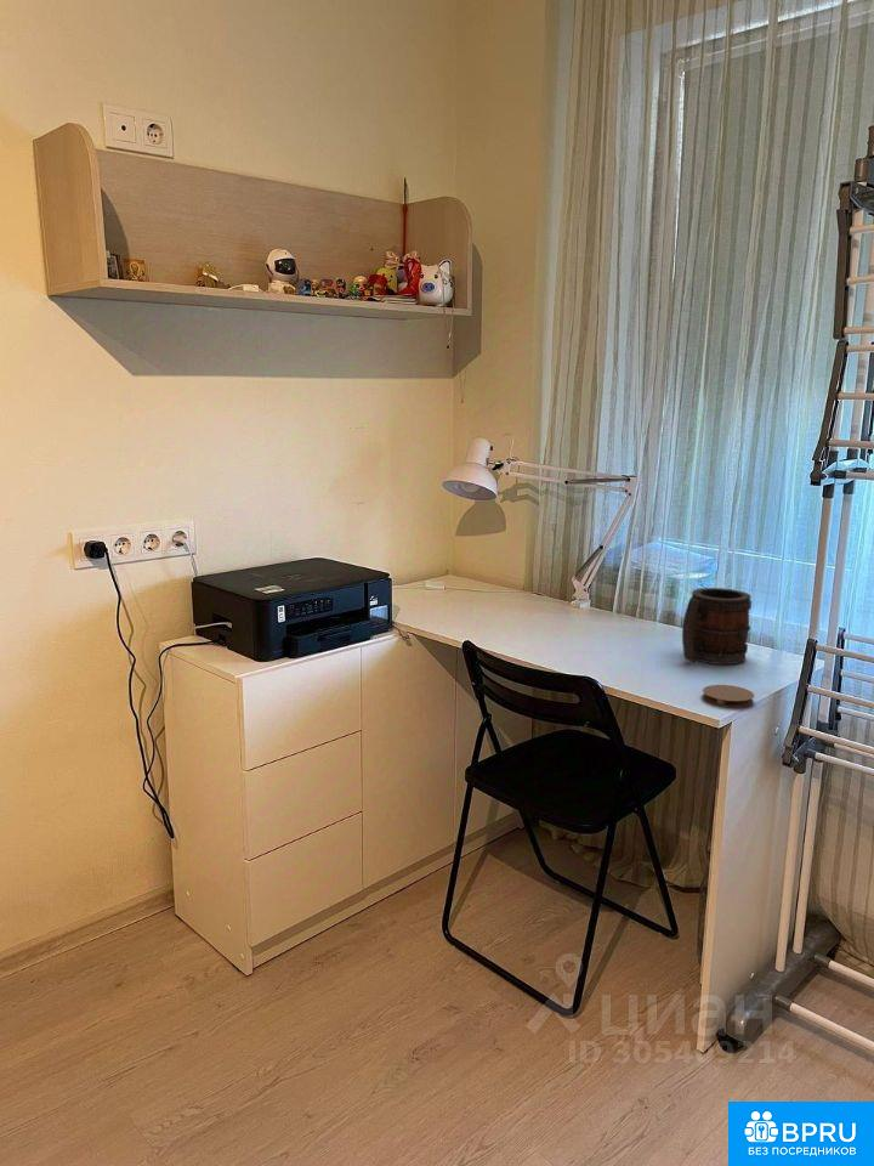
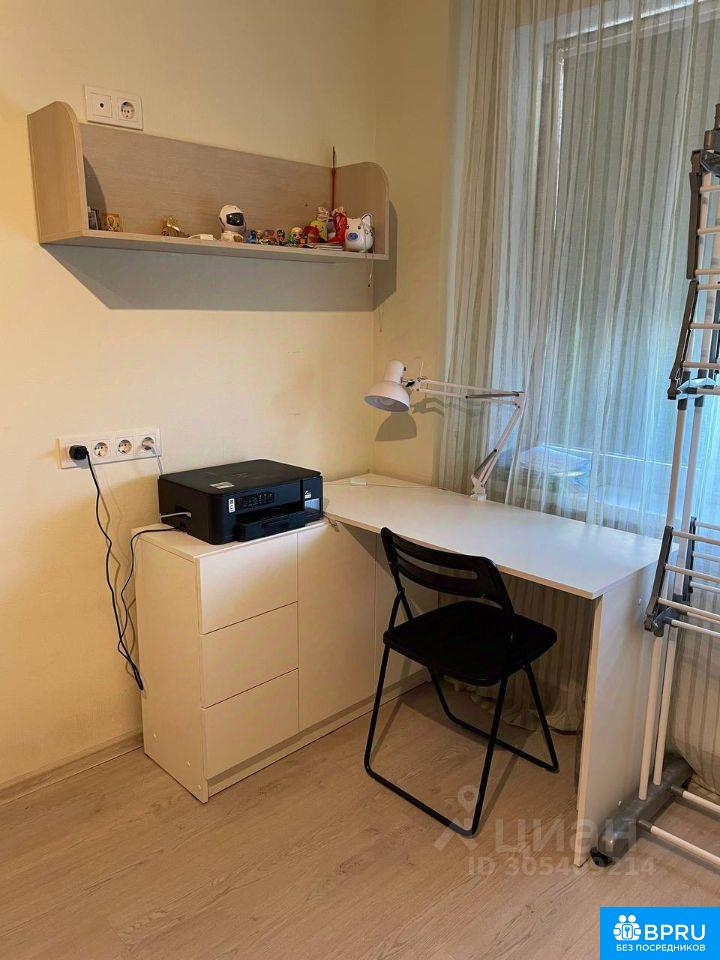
- coaster (727, 695)
- mug (713, 626)
